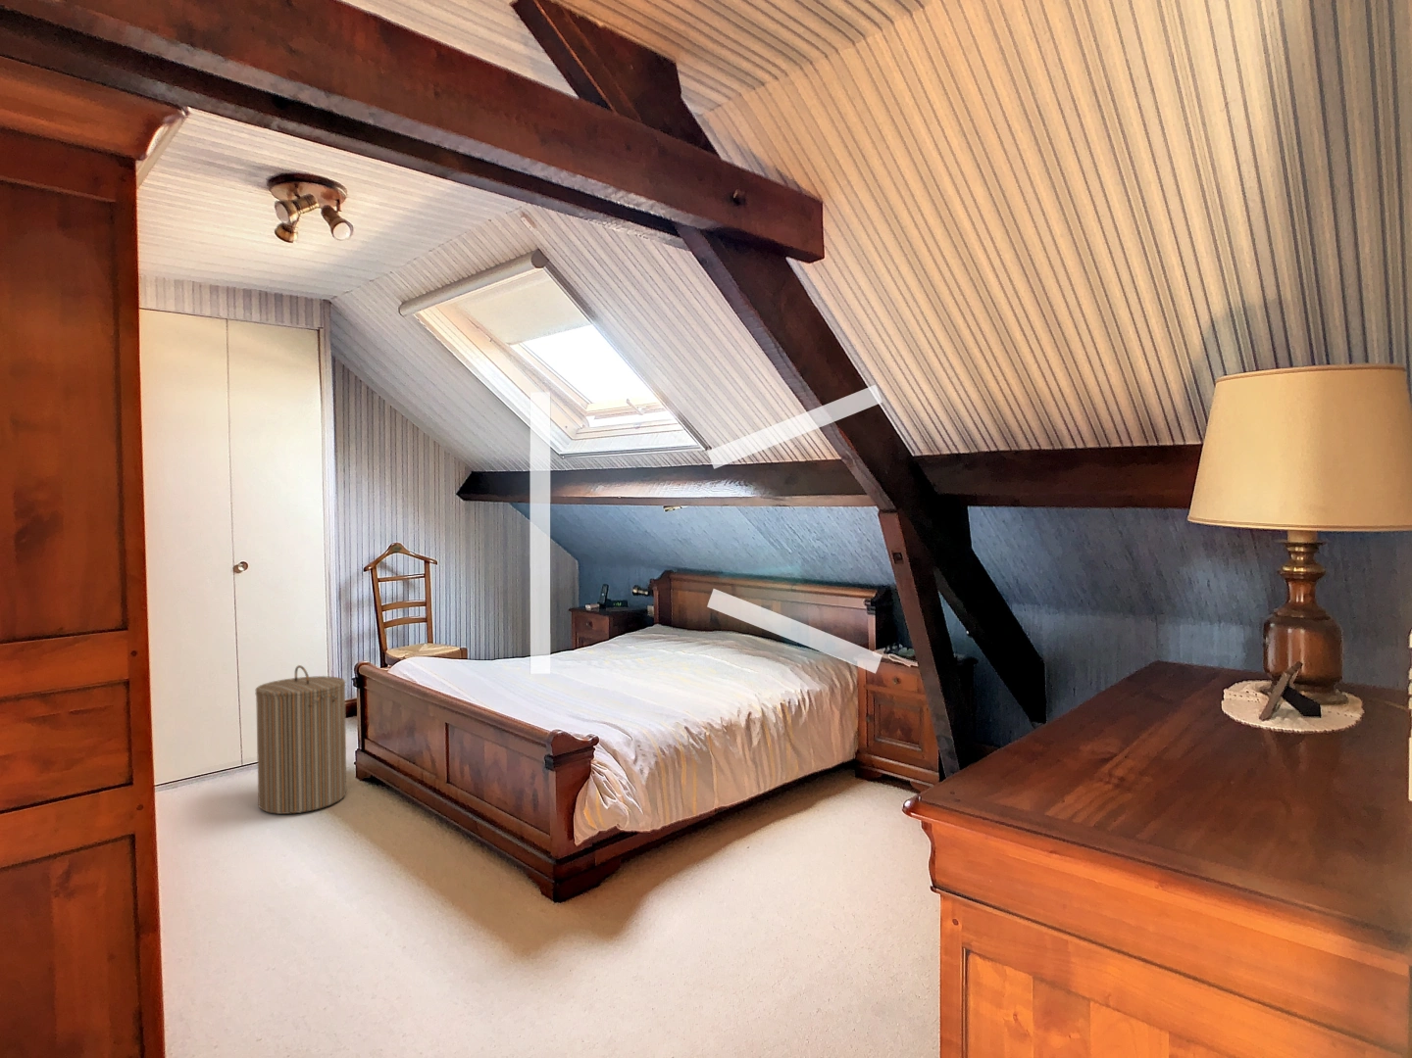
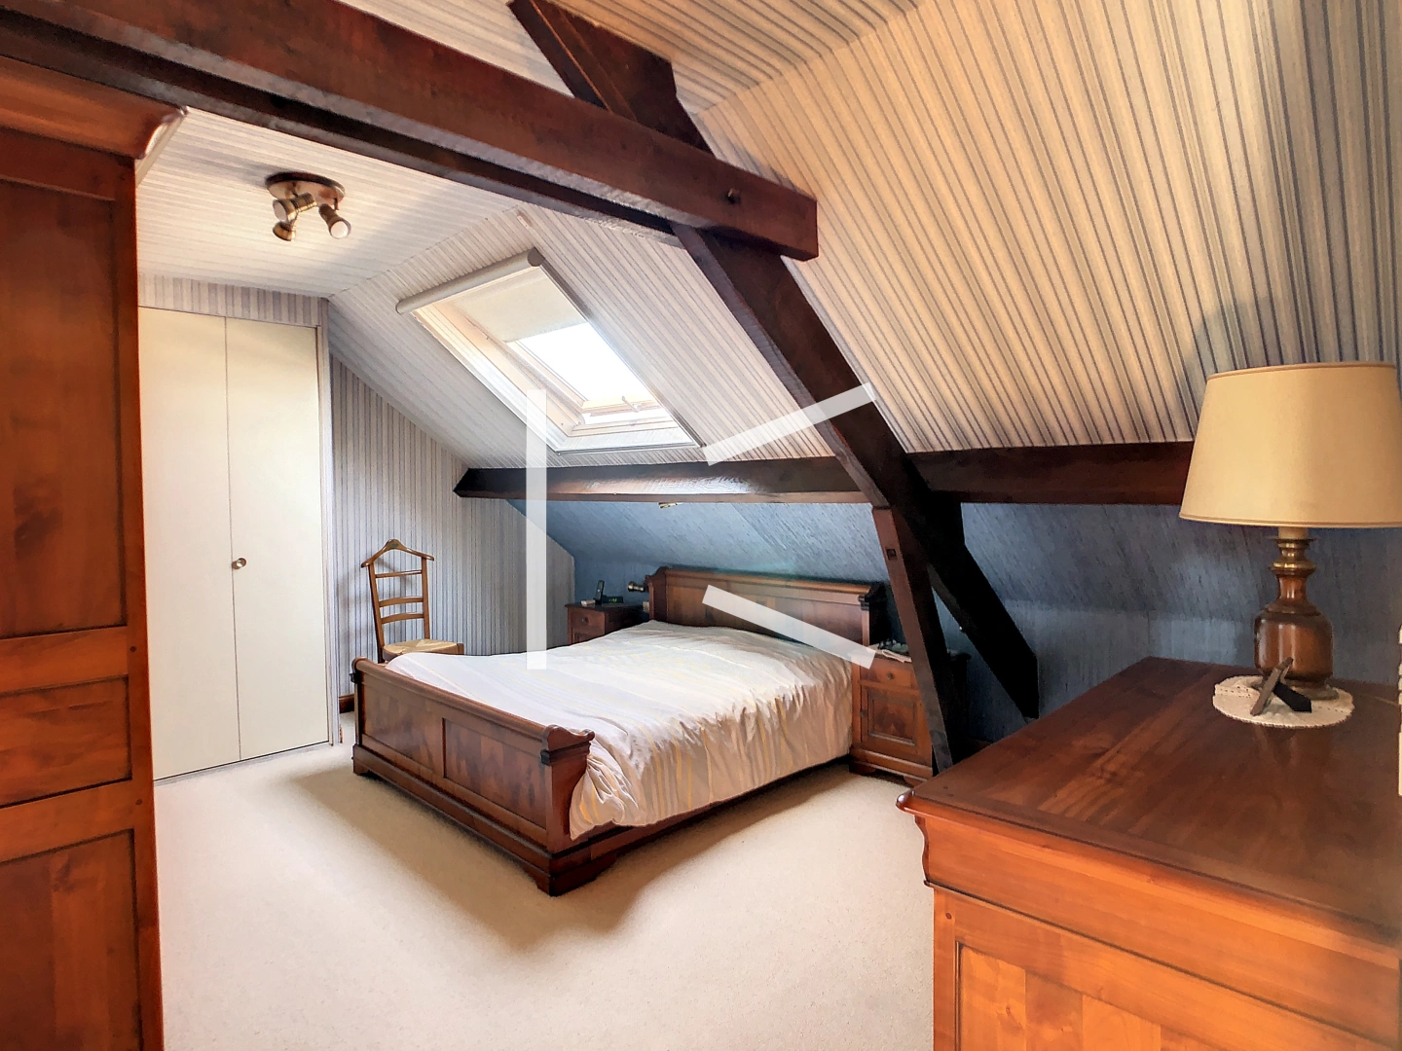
- laundry hamper (302, 731)
